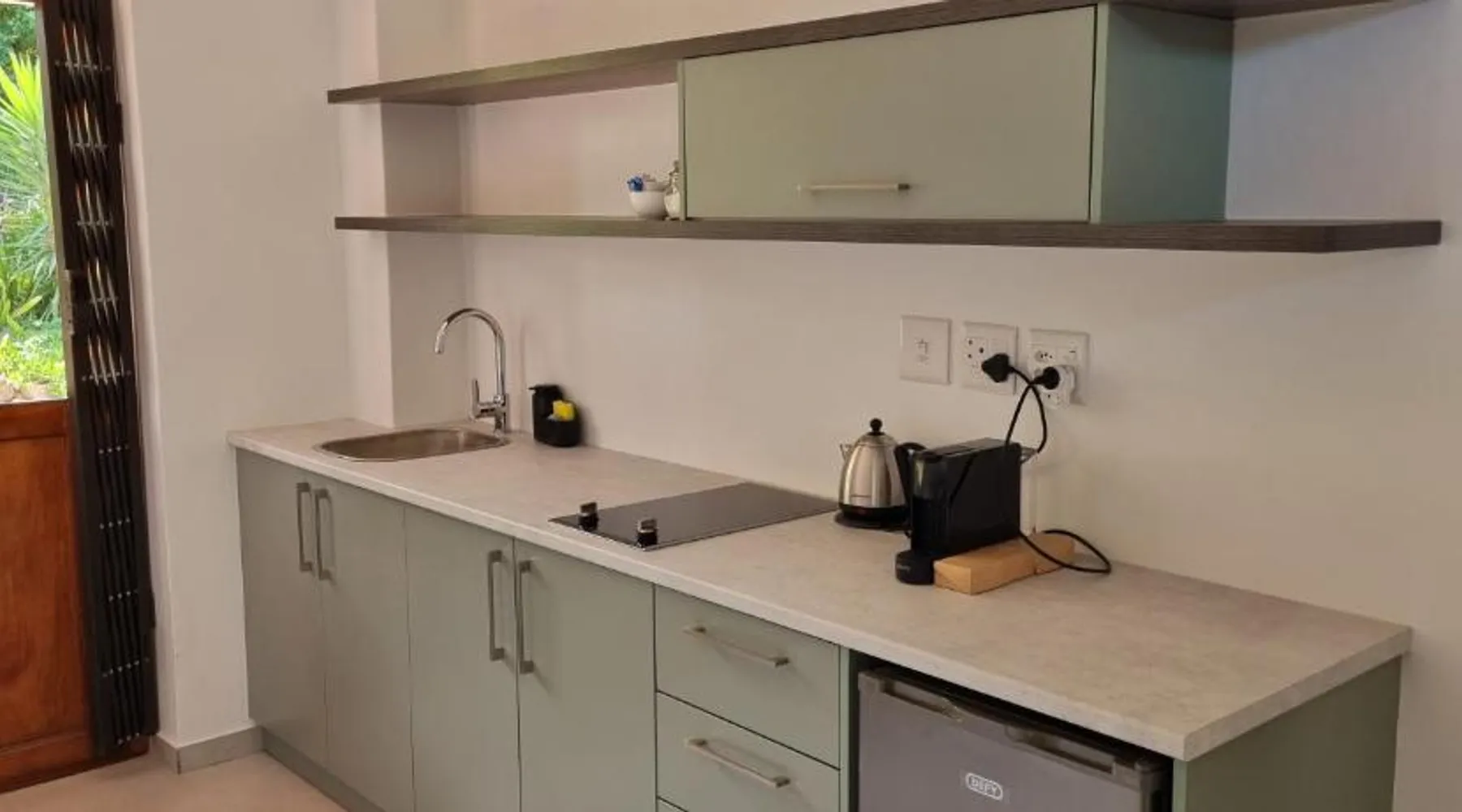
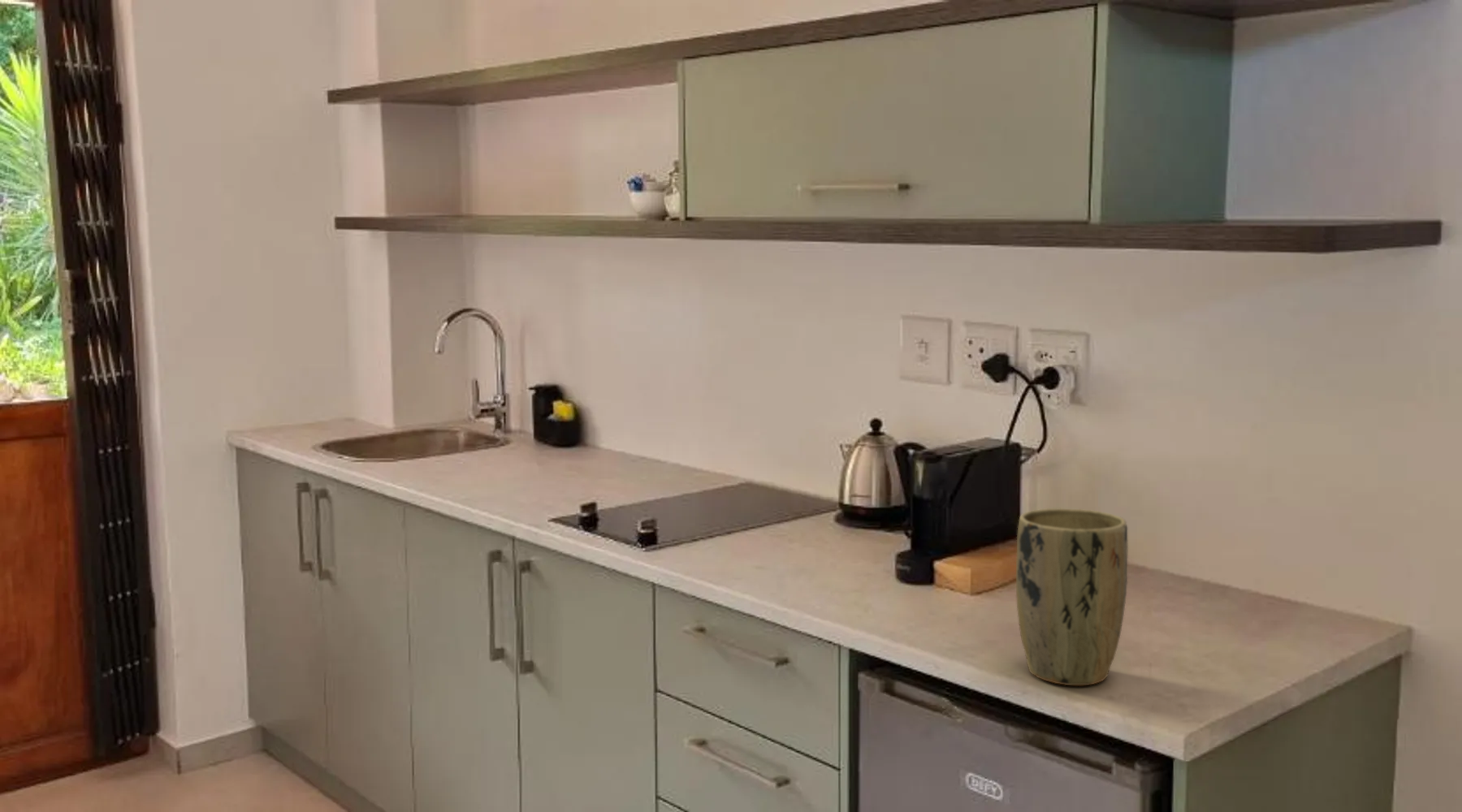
+ plant pot (1070, 596)
